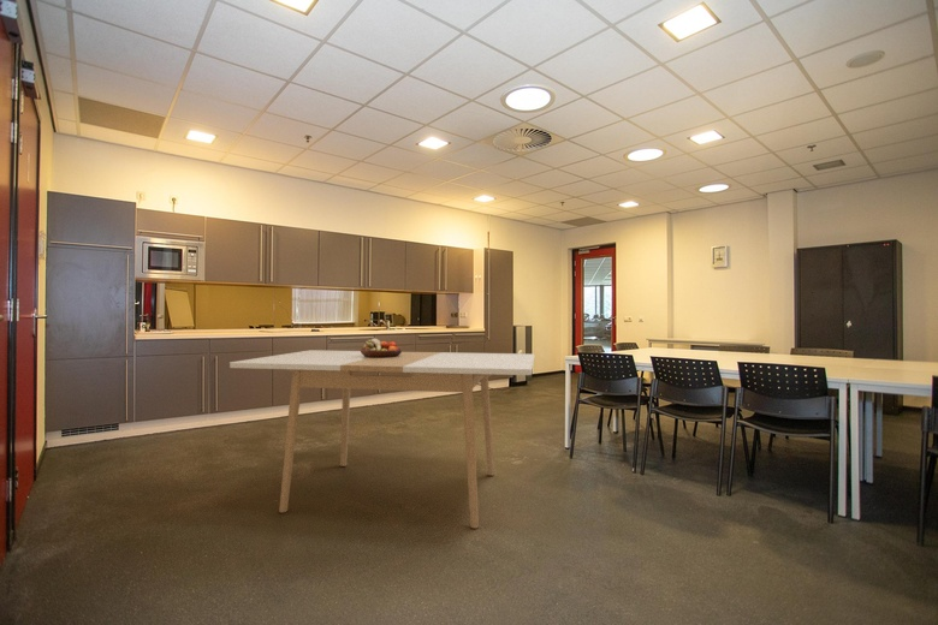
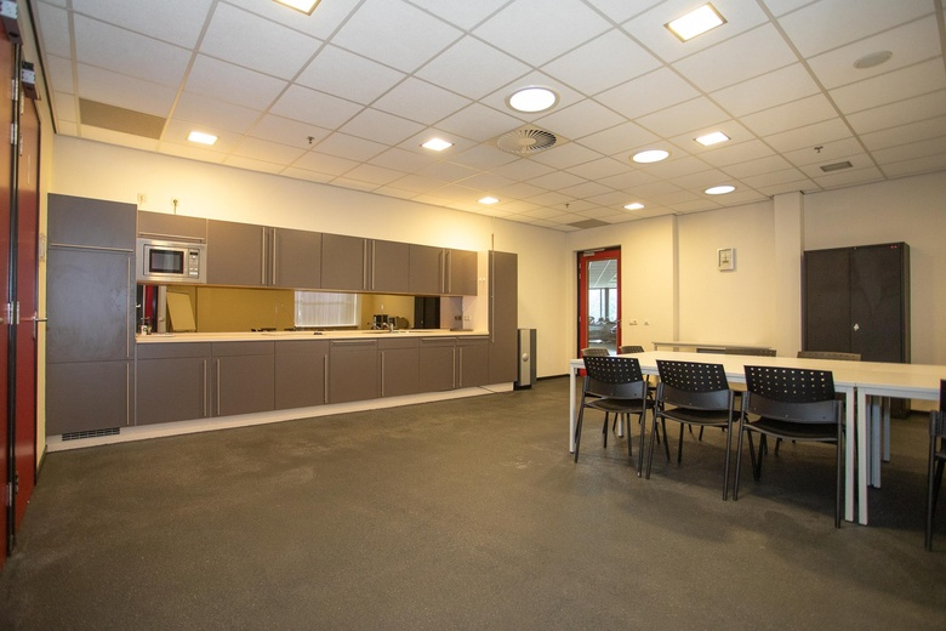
- dining table (397, 389)
- fruit bowl (380, 347)
